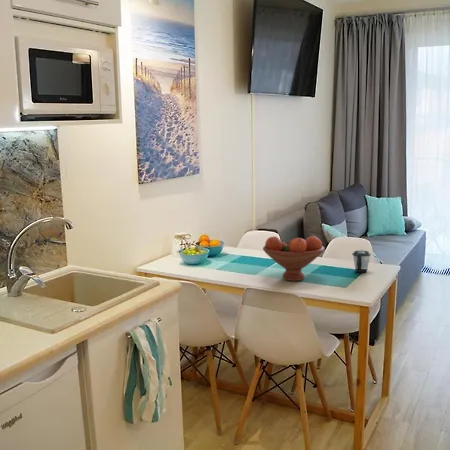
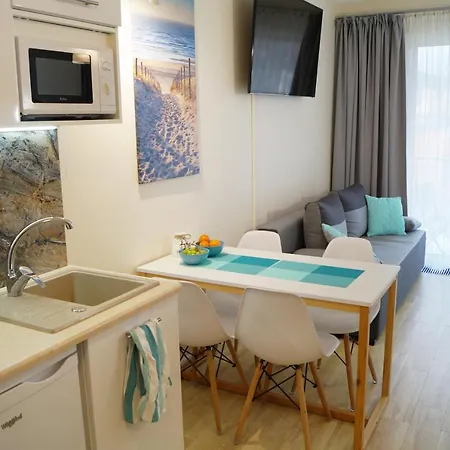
- fruit bowl (293, 256)
- cup (360, 261)
